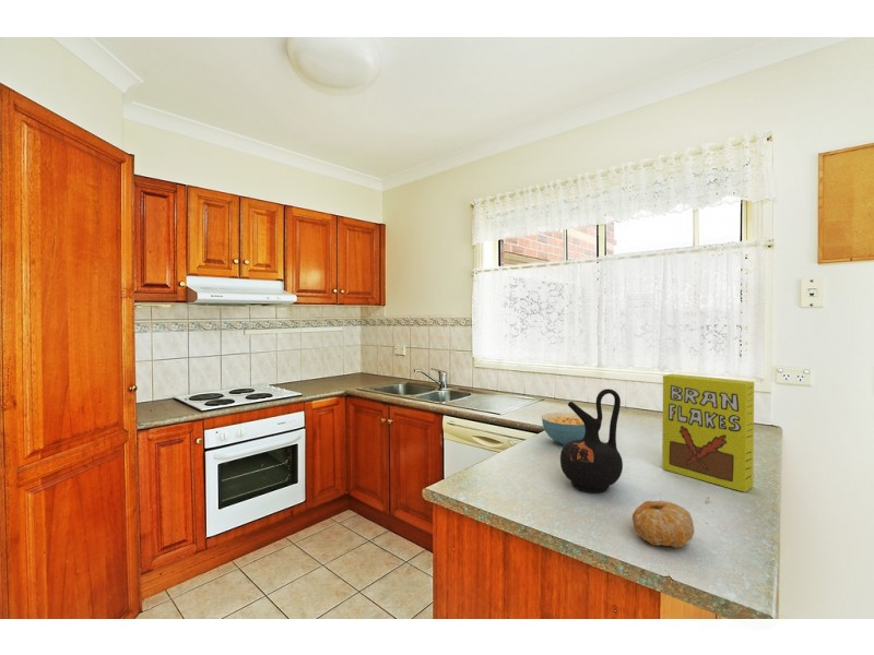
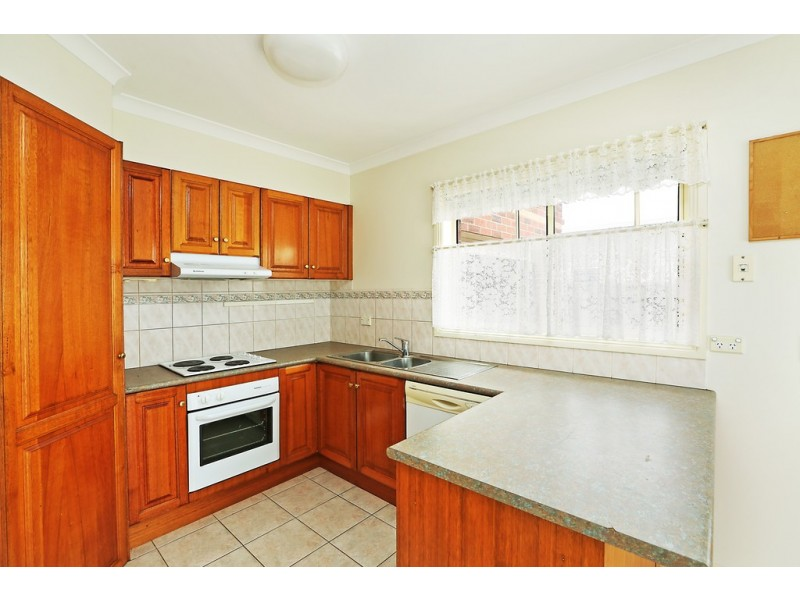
- ceramic jug (590, 438)
- cereal bowl (567, 430)
- cereal box (705, 428)
- fruit (662, 521)
